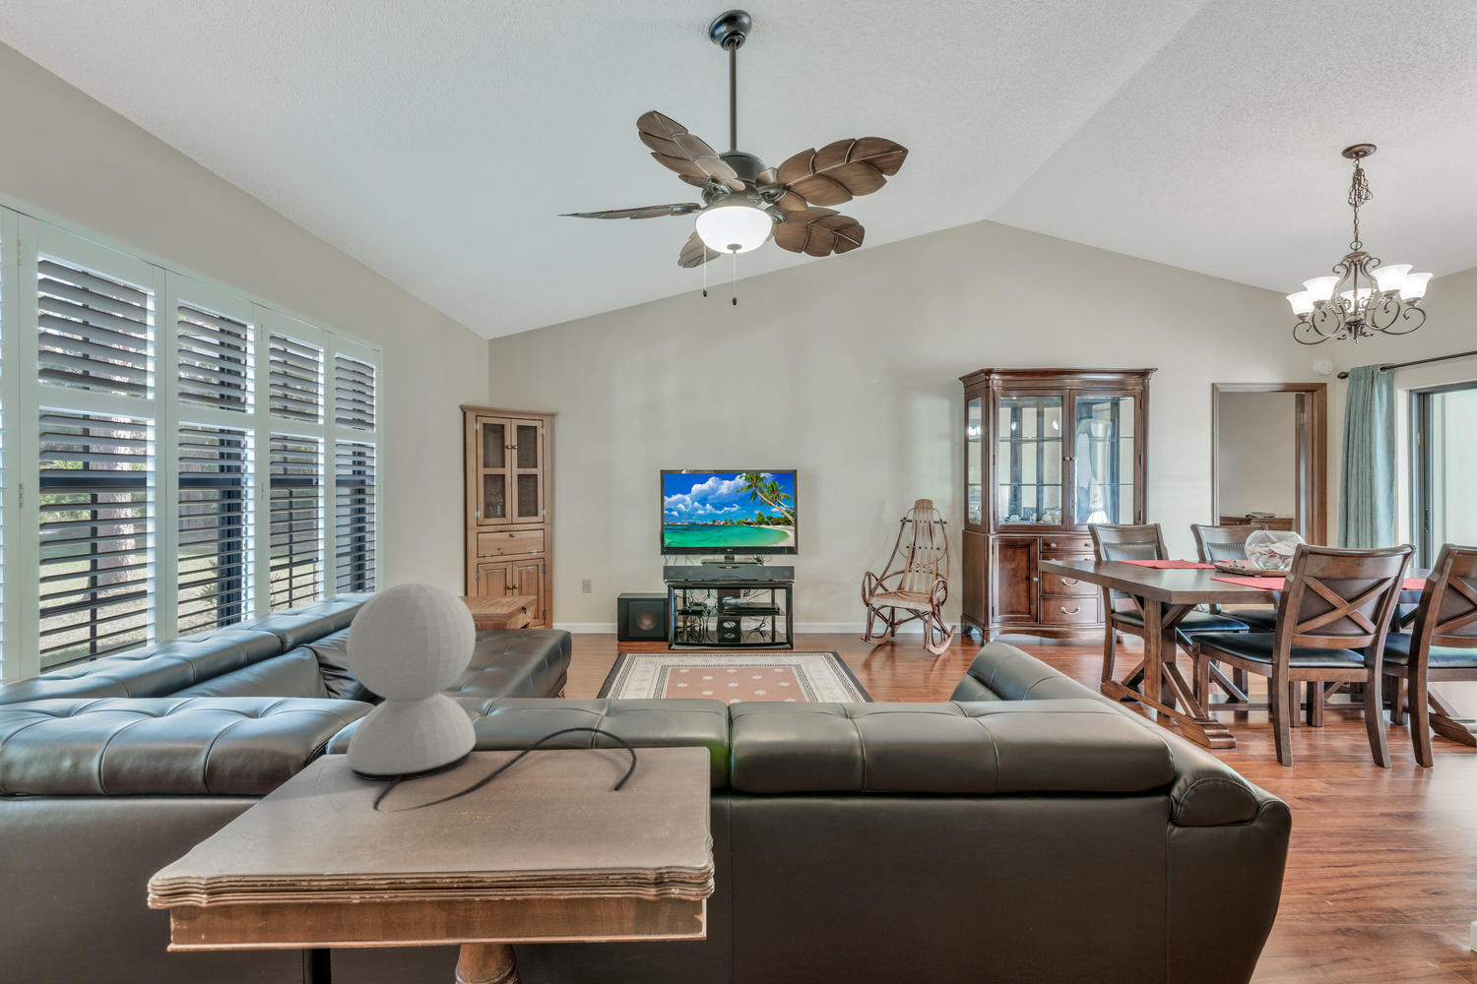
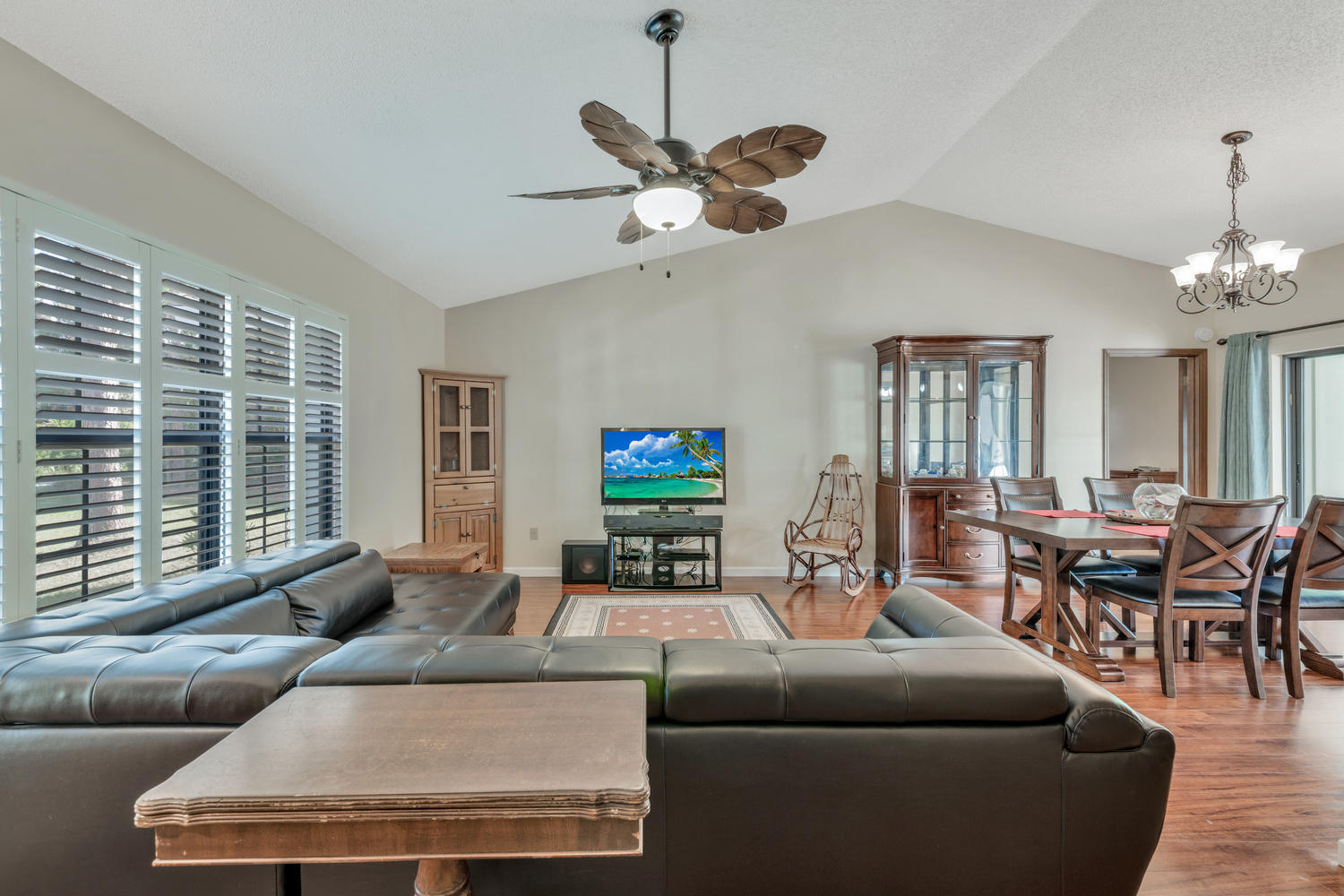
- table lamp (469, 660)
